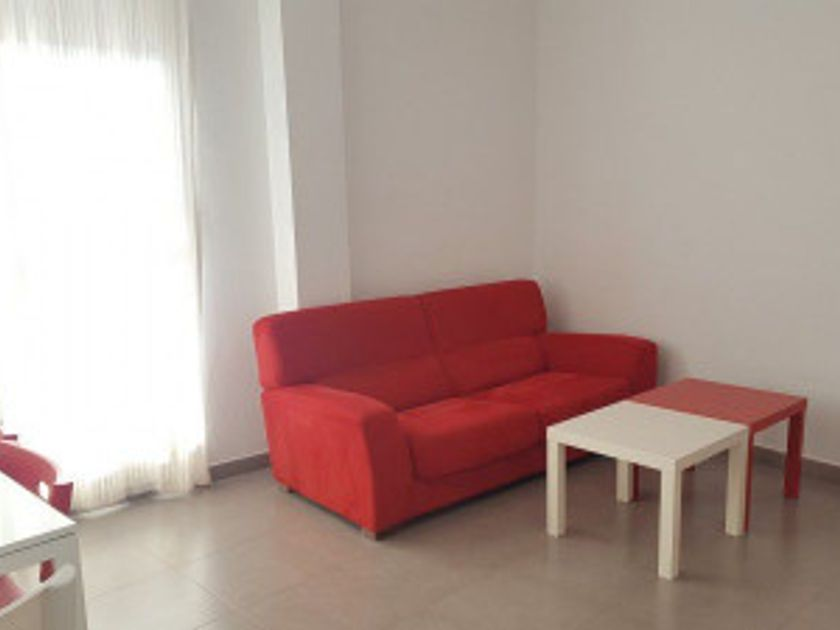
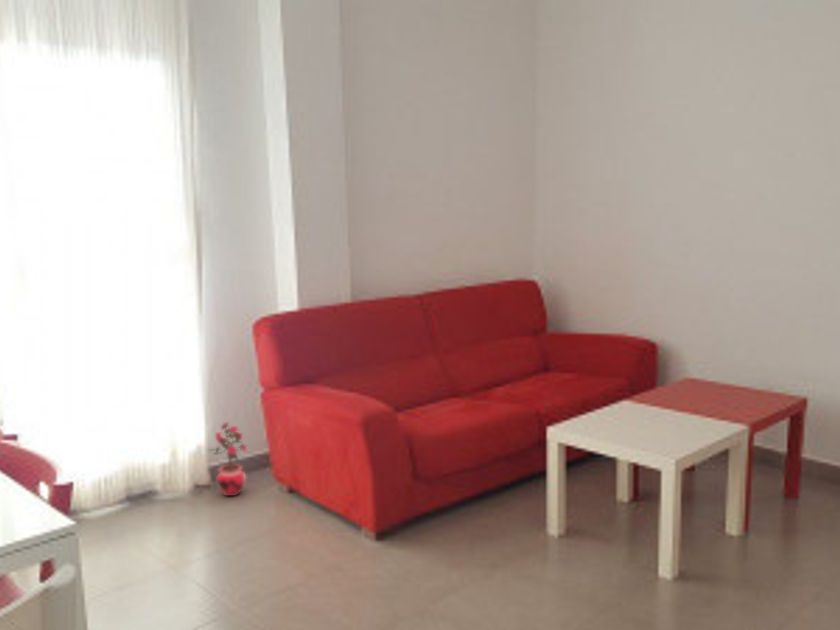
+ potted plant (228, 458)
